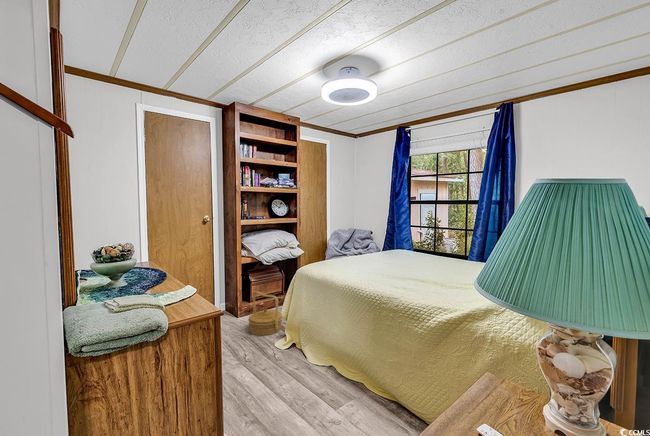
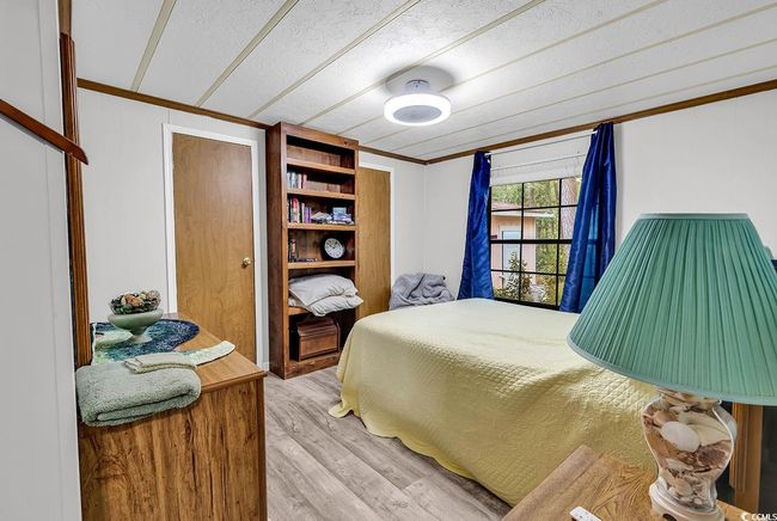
- basket (265, 310)
